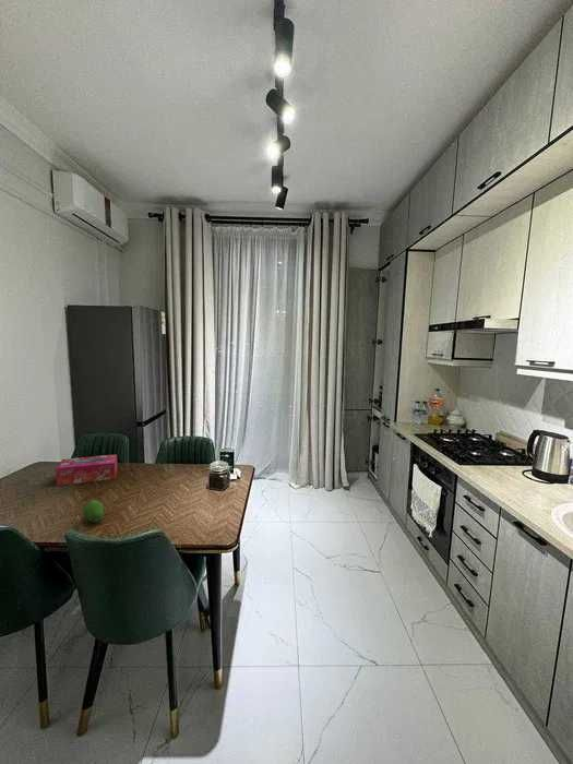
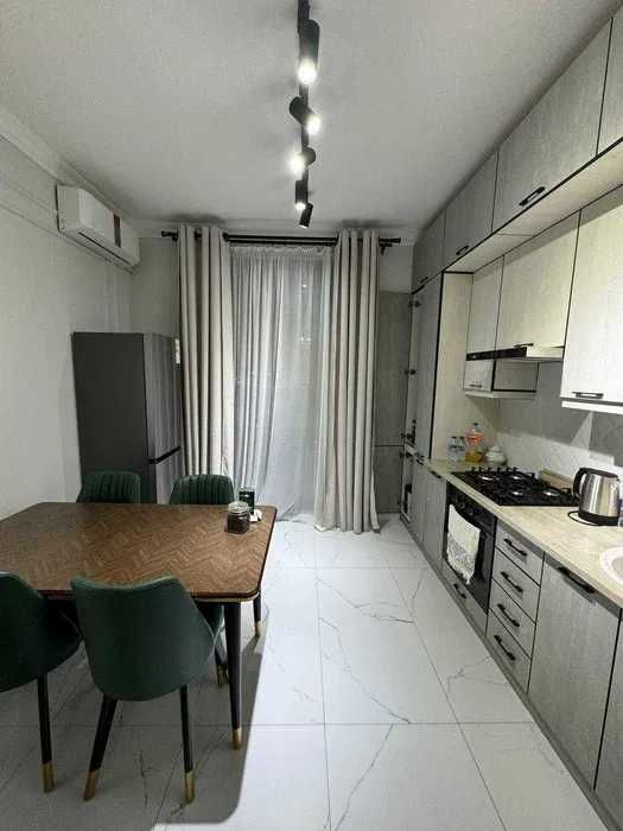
- fruit (95, 511)
- tissue box (88, 468)
